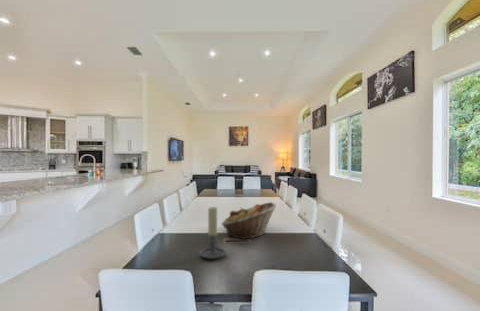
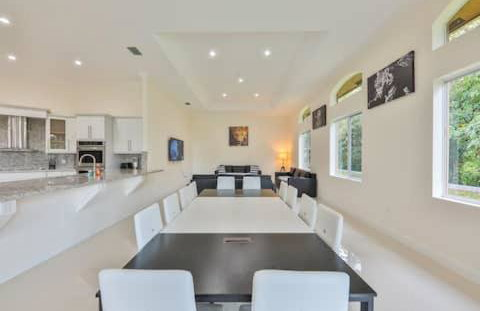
- fruit basket (249, 218)
- candle holder (213, 230)
